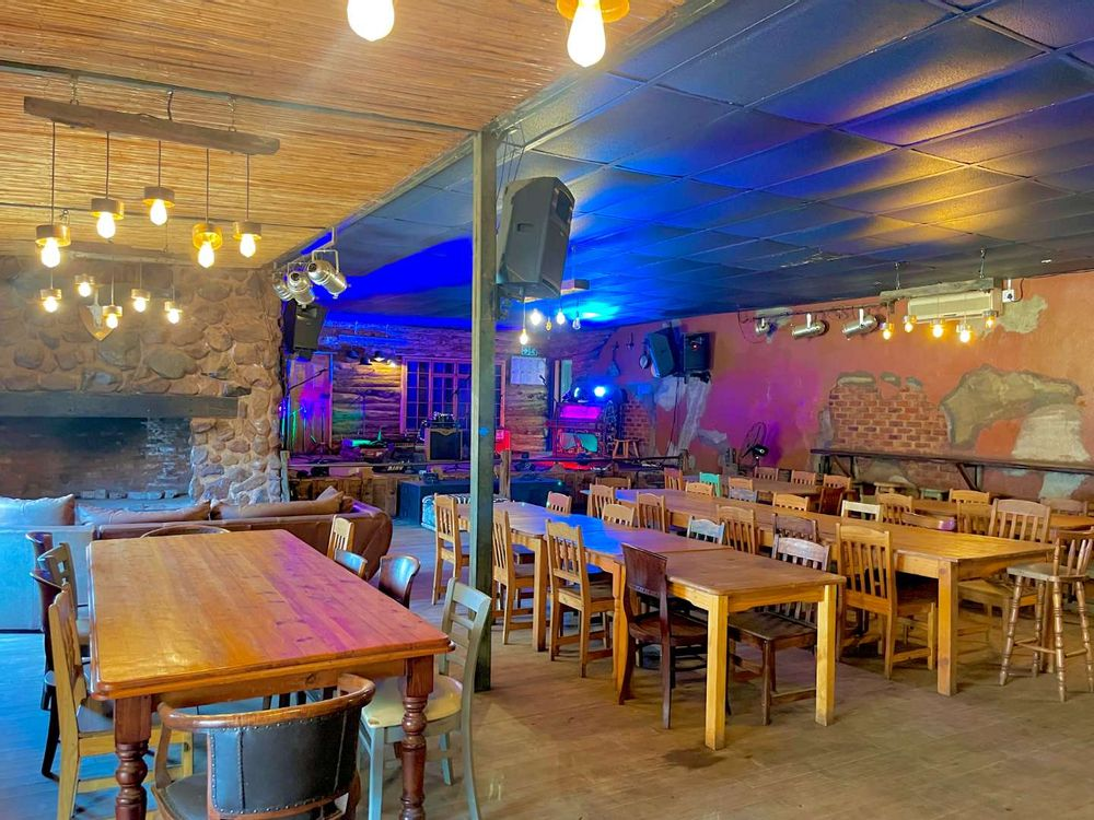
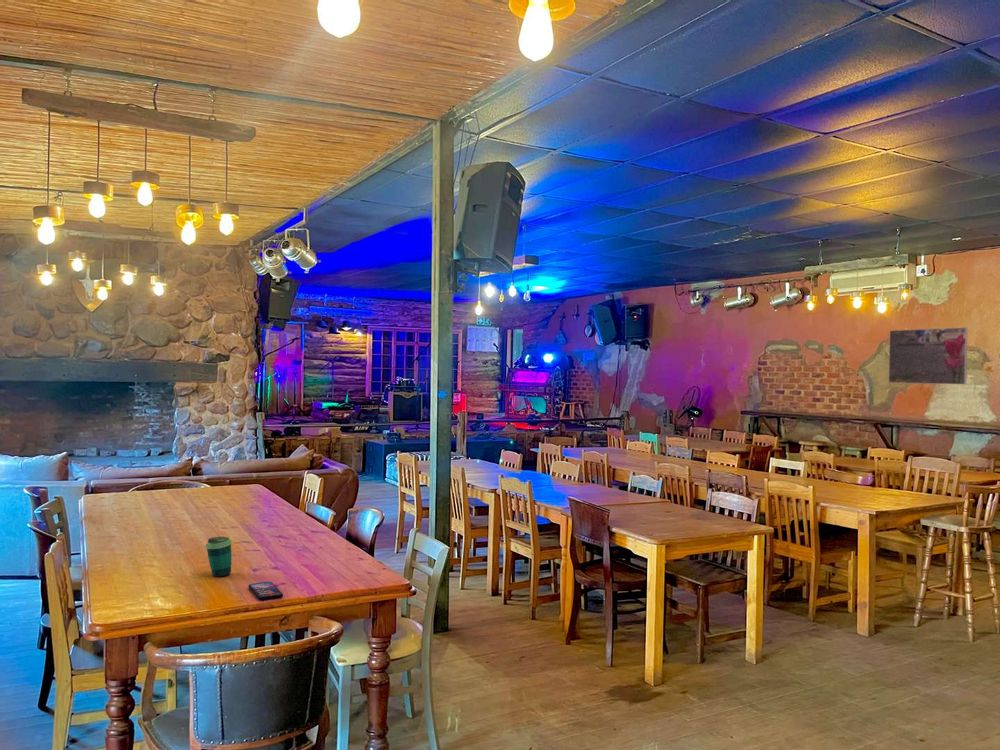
+ smartphone (265, 590)
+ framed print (926, 356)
+ cup (218, 556)
